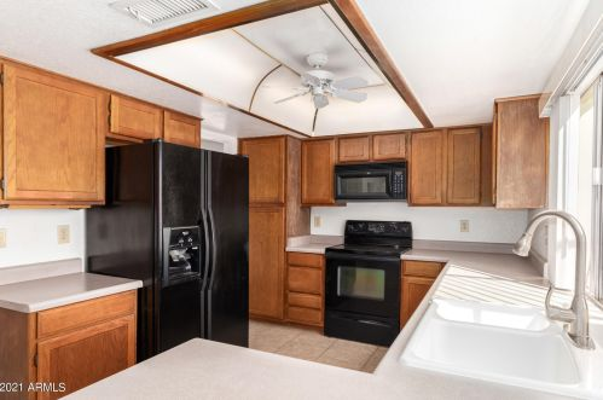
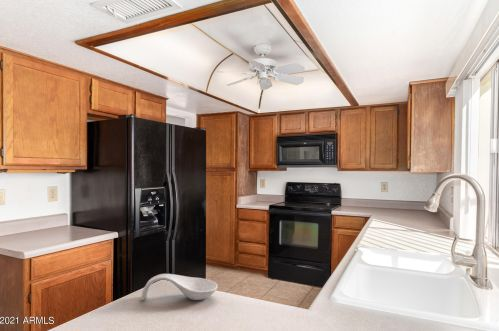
+ spoon rest (180, 286)
